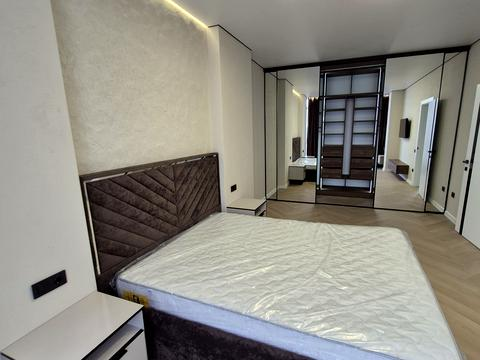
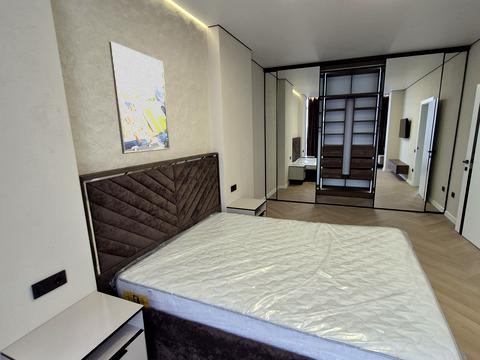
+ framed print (144, 103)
